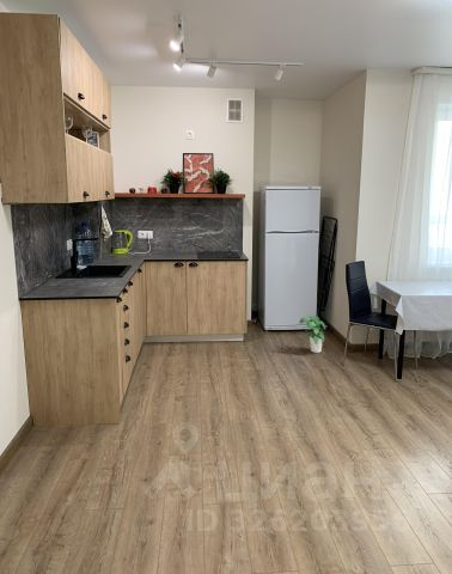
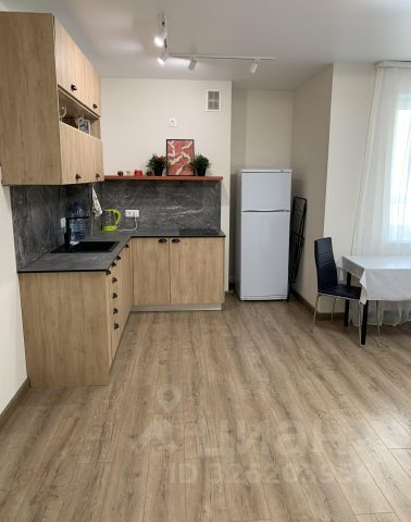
- potted plant (313, 334)
